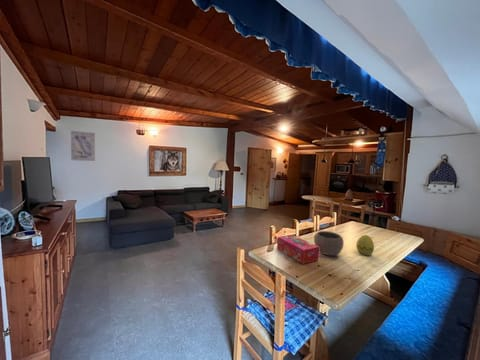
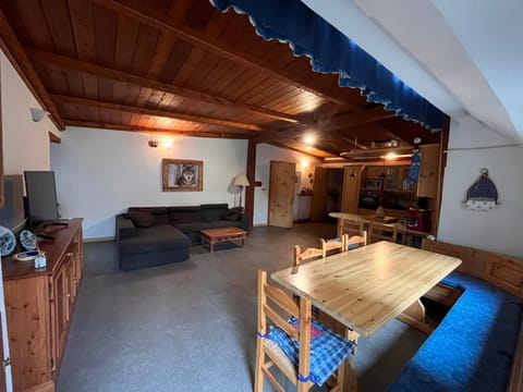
- tissue box (296, 247)
- decorative egg (365, 244)
- bowl (328, 243)
- wall art (83, 146)
